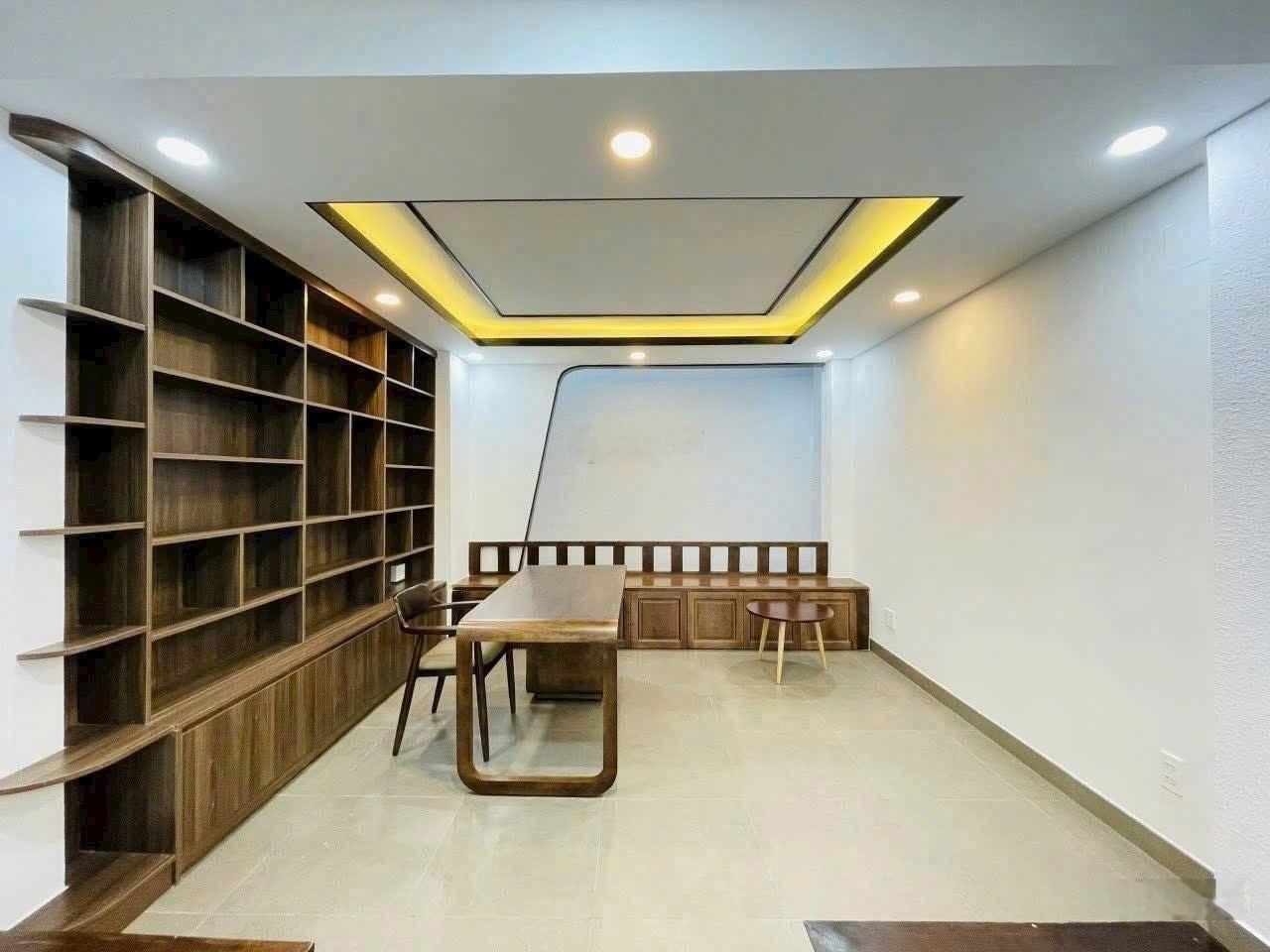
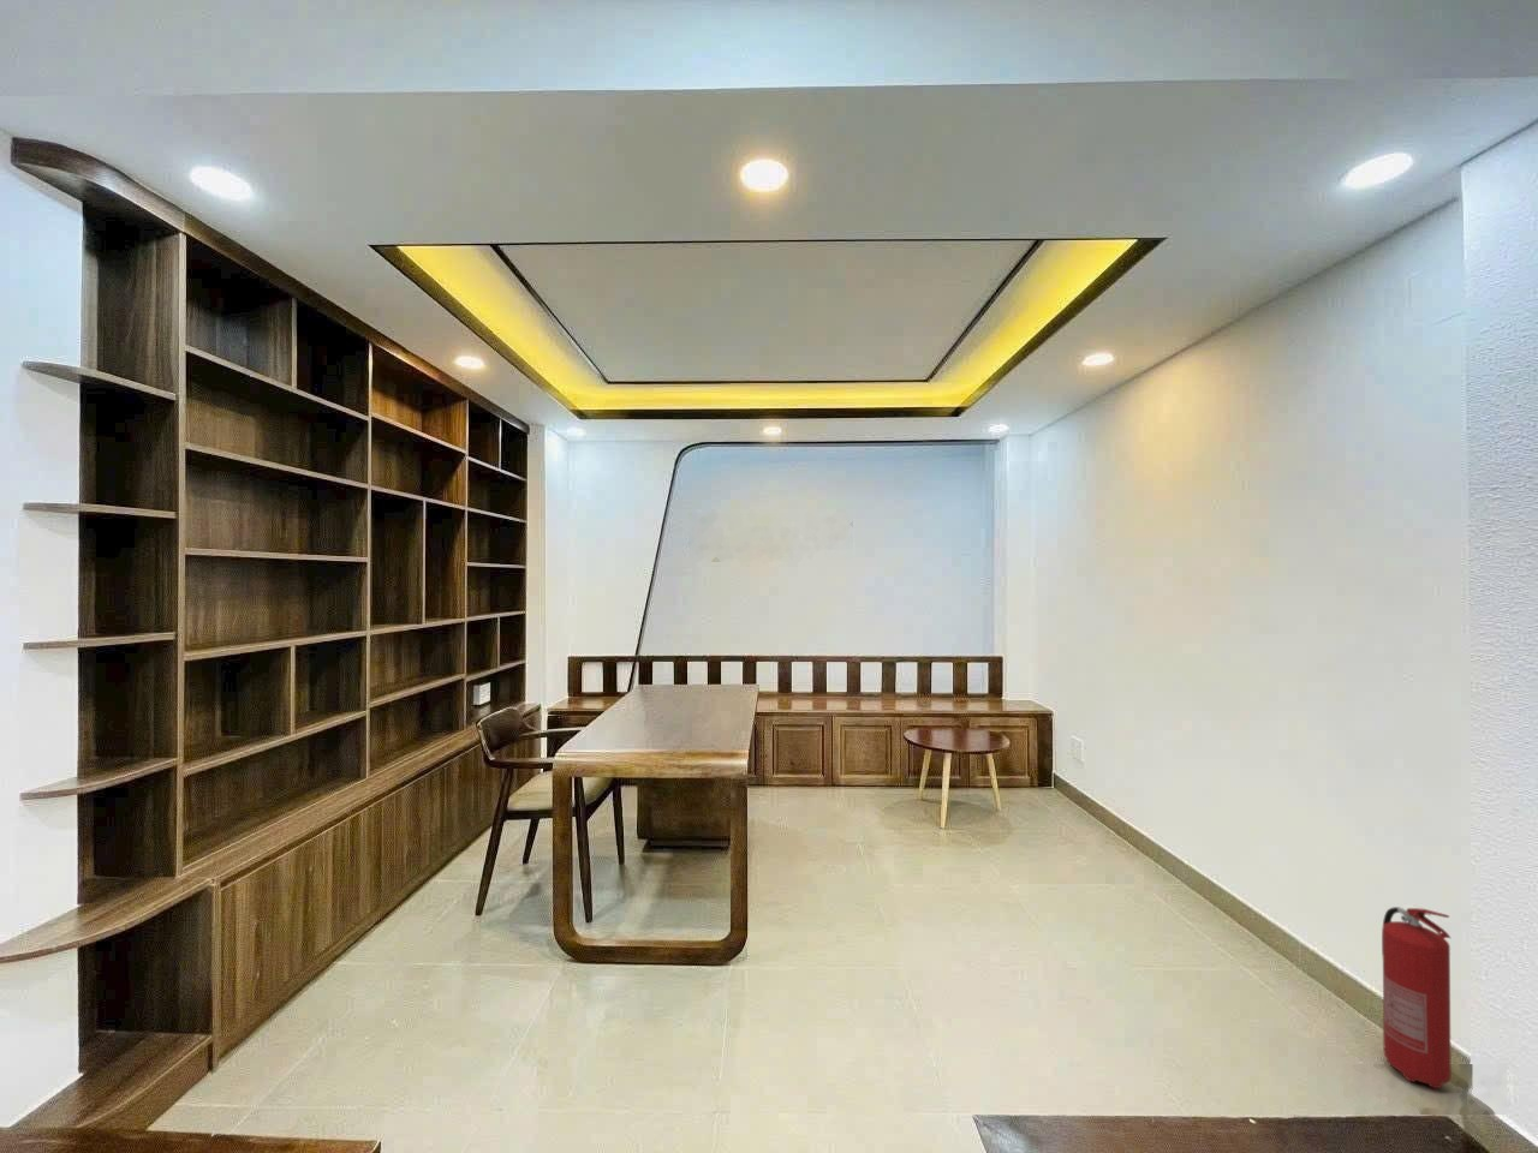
+ fire extinguisher (1413, 985)
